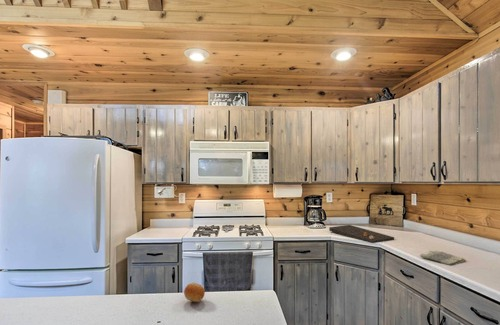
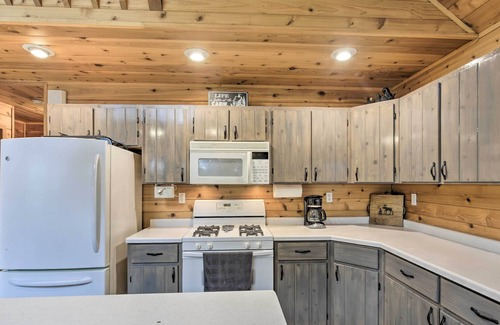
- cutting board (359, 232)
- fruit (194, 292)
- dish towel (442, 256)
